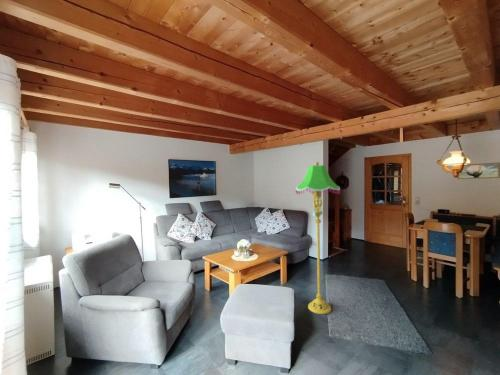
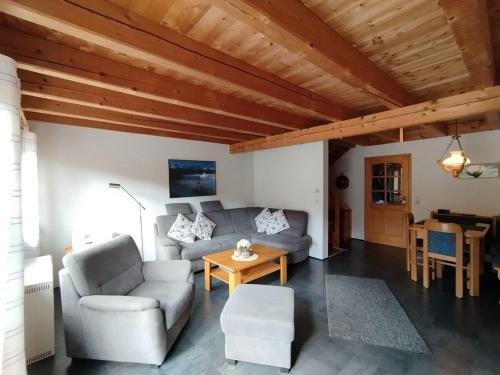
- floor lamp (318, 235)
